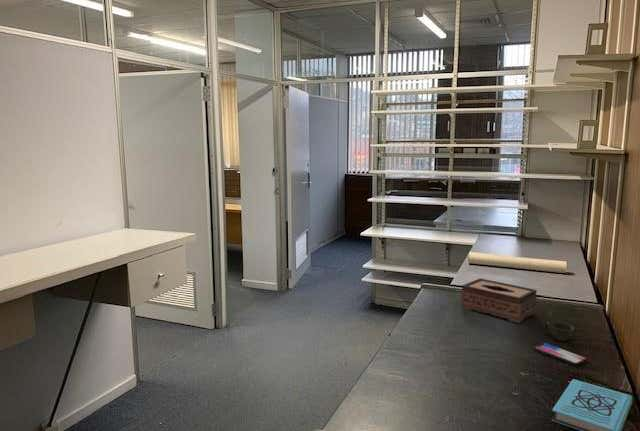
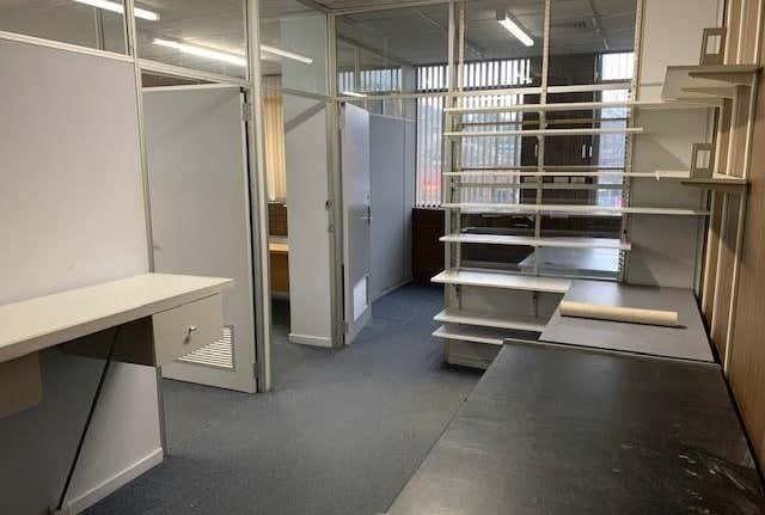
- book (593, 407)
- cup (559, 331)
- smartphone (559, 353)
- tissue box (498, 299)
